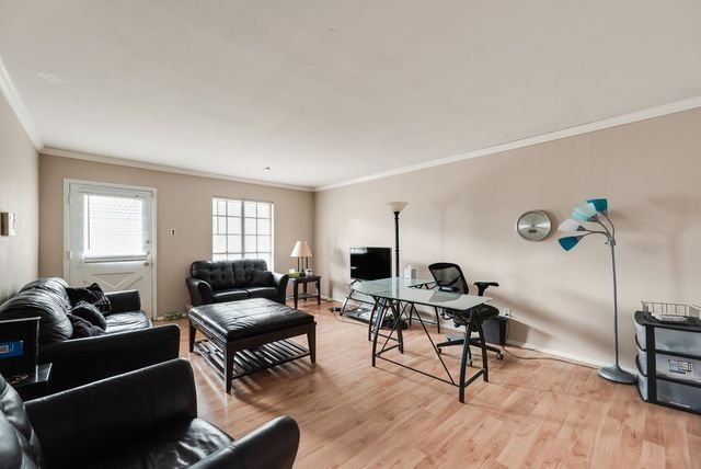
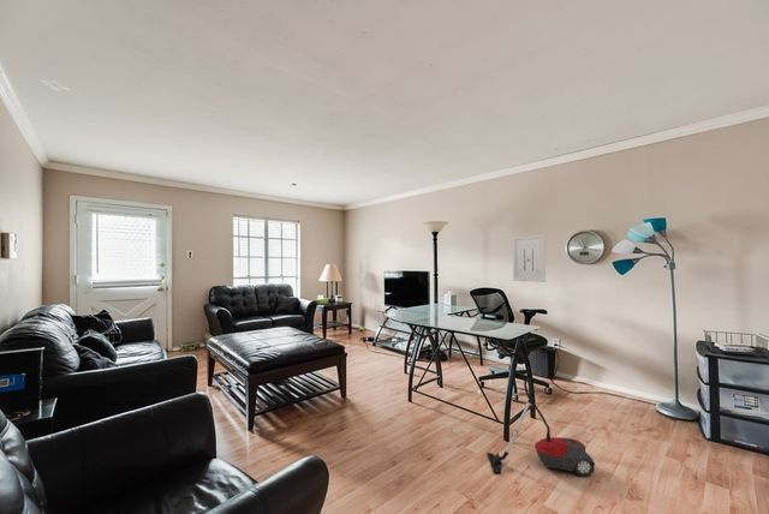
+ vacuum cleaner (541, 417)
+ wall art (527, 258)
